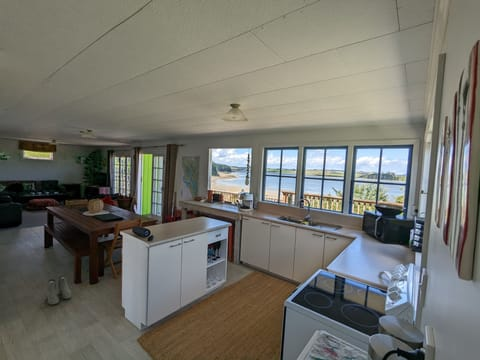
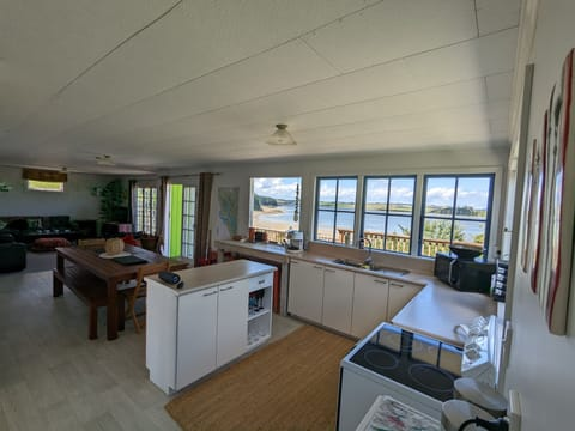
- boots (59, 288)
